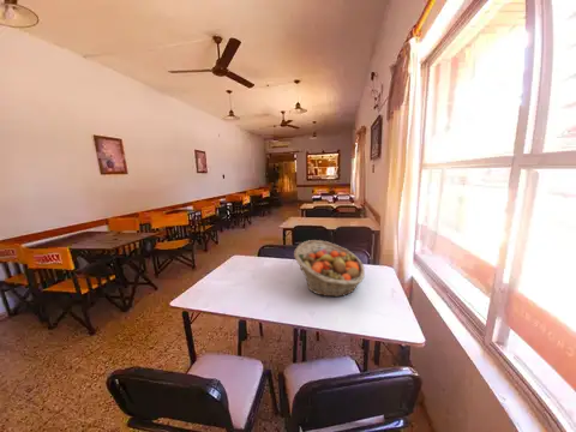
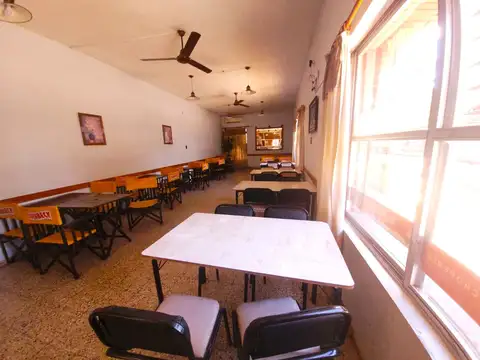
- fruit basket (329, 265)
